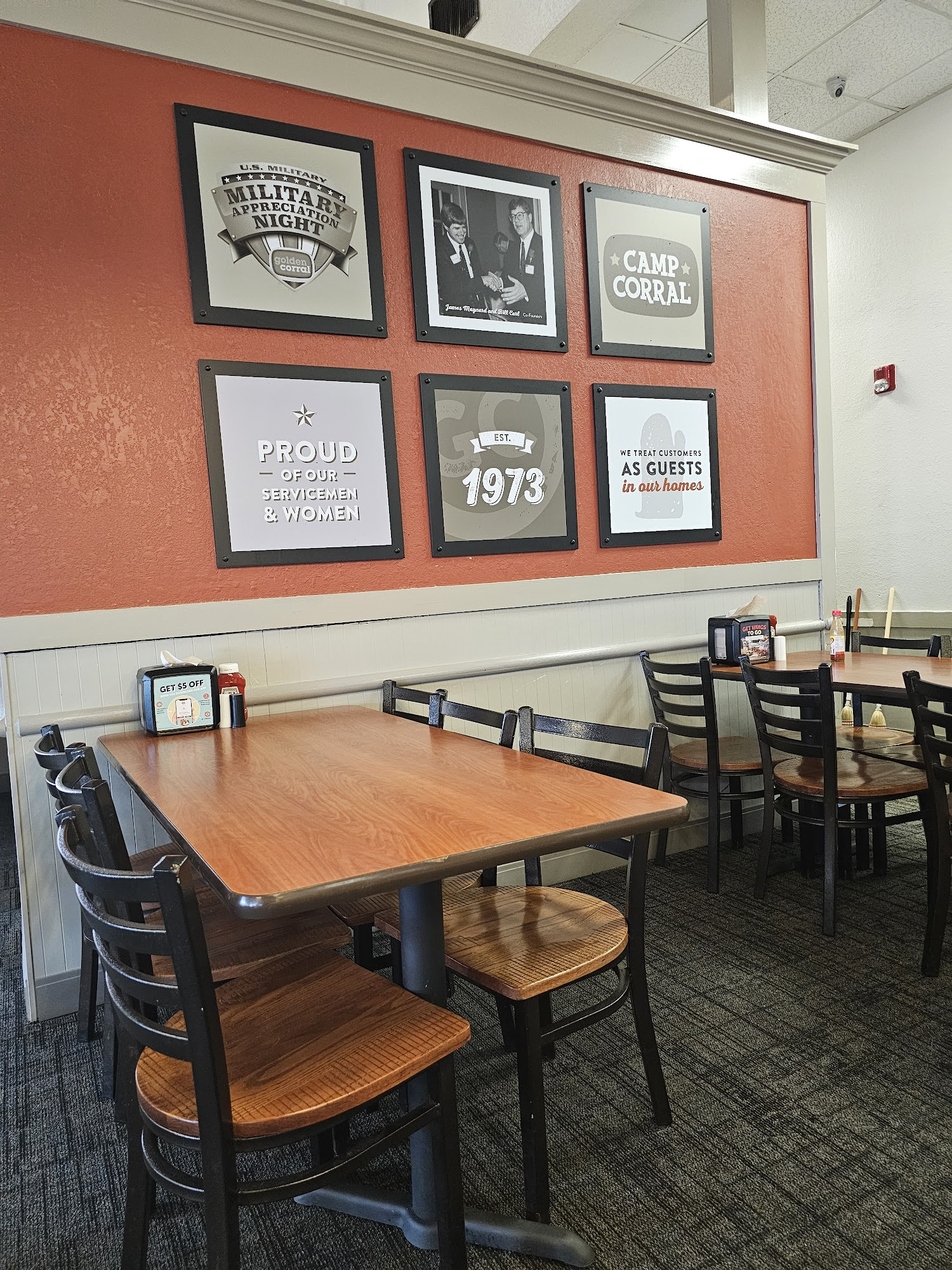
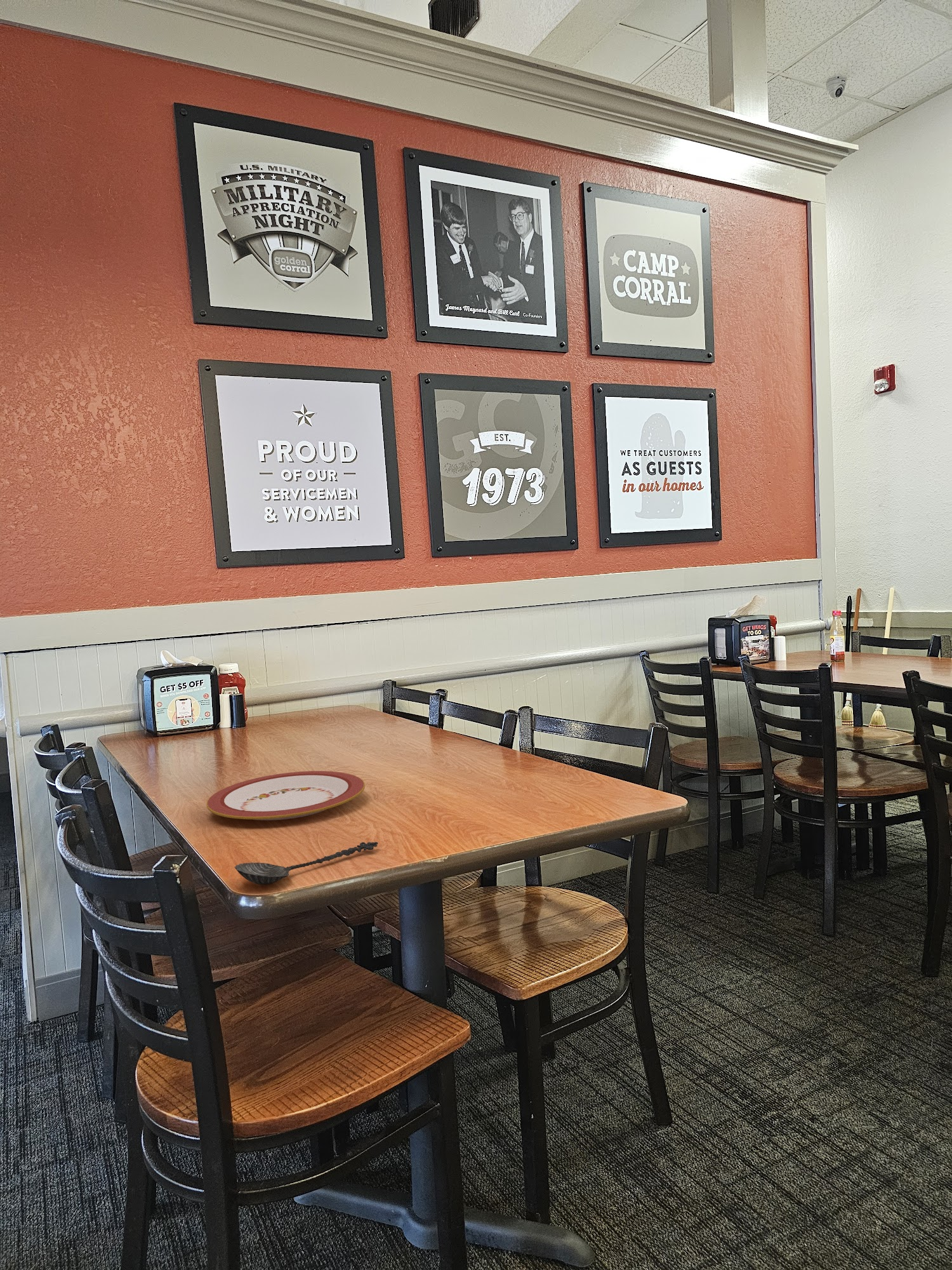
+ plate (288, 798)
+ spoon (314, 860)
